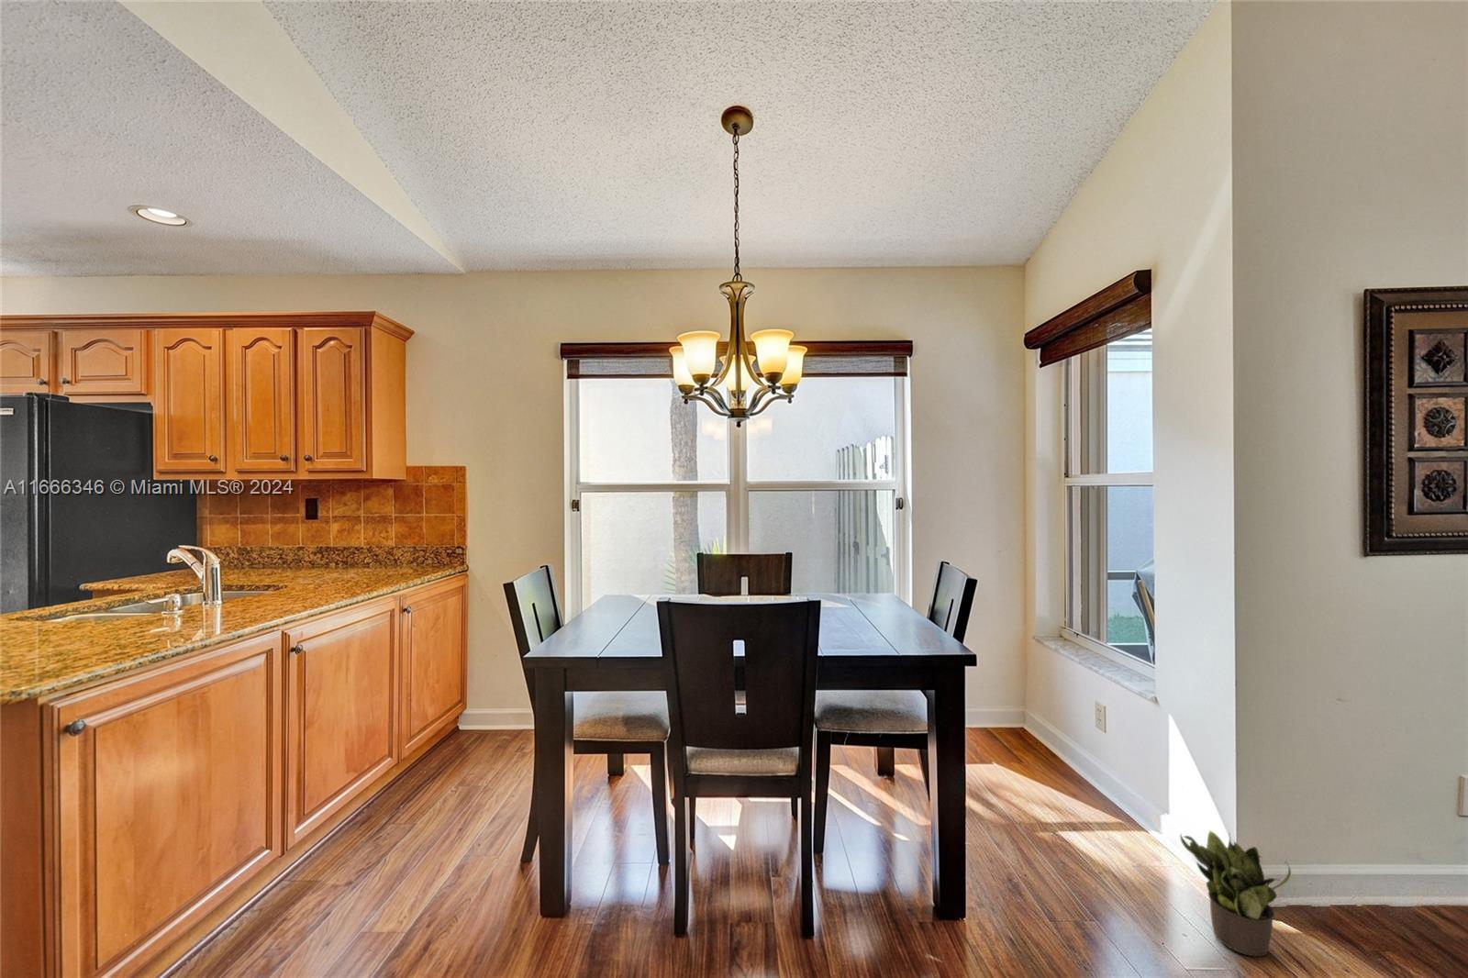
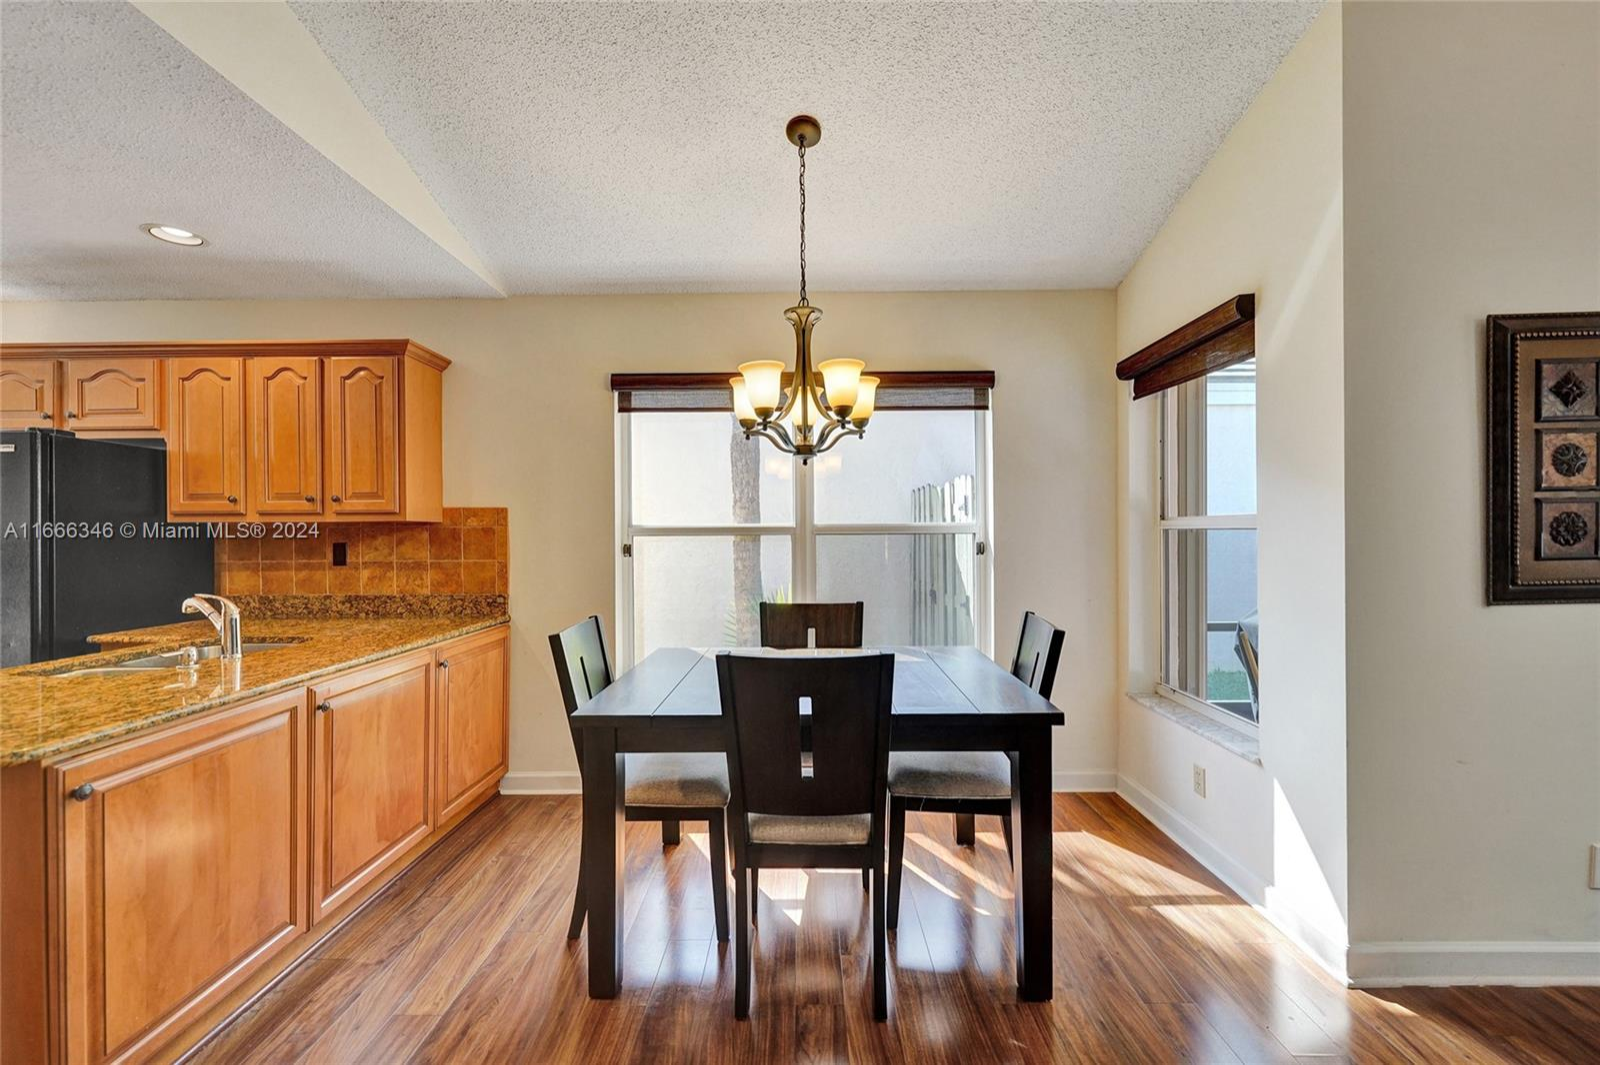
- potted plant (1236, 882)
